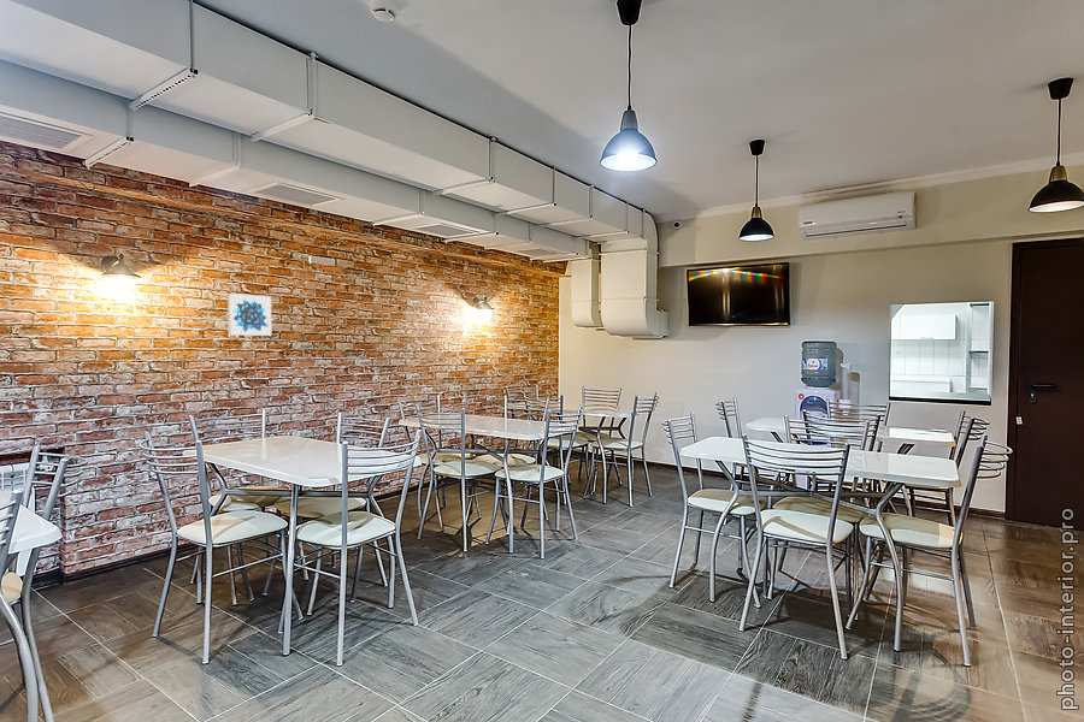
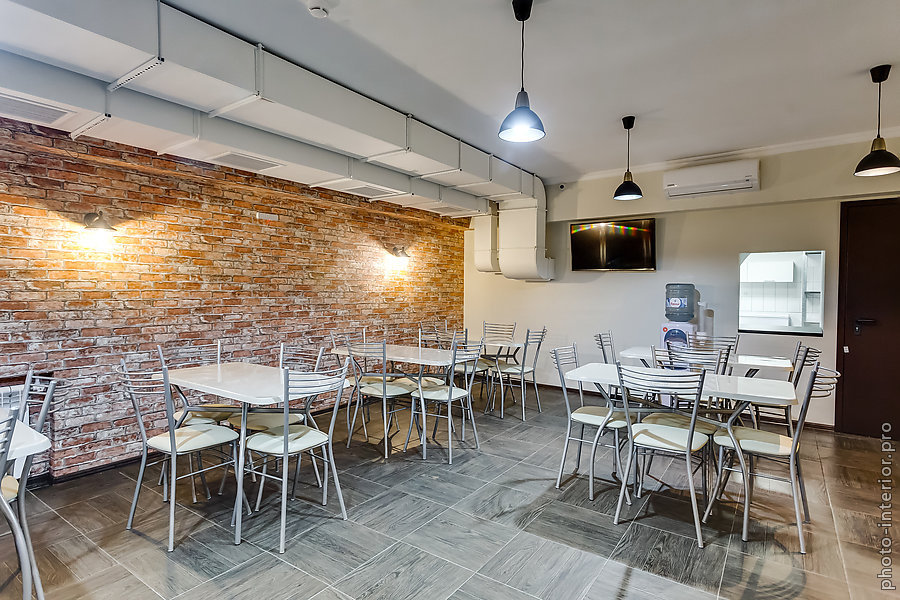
- wall art (249, 314)
